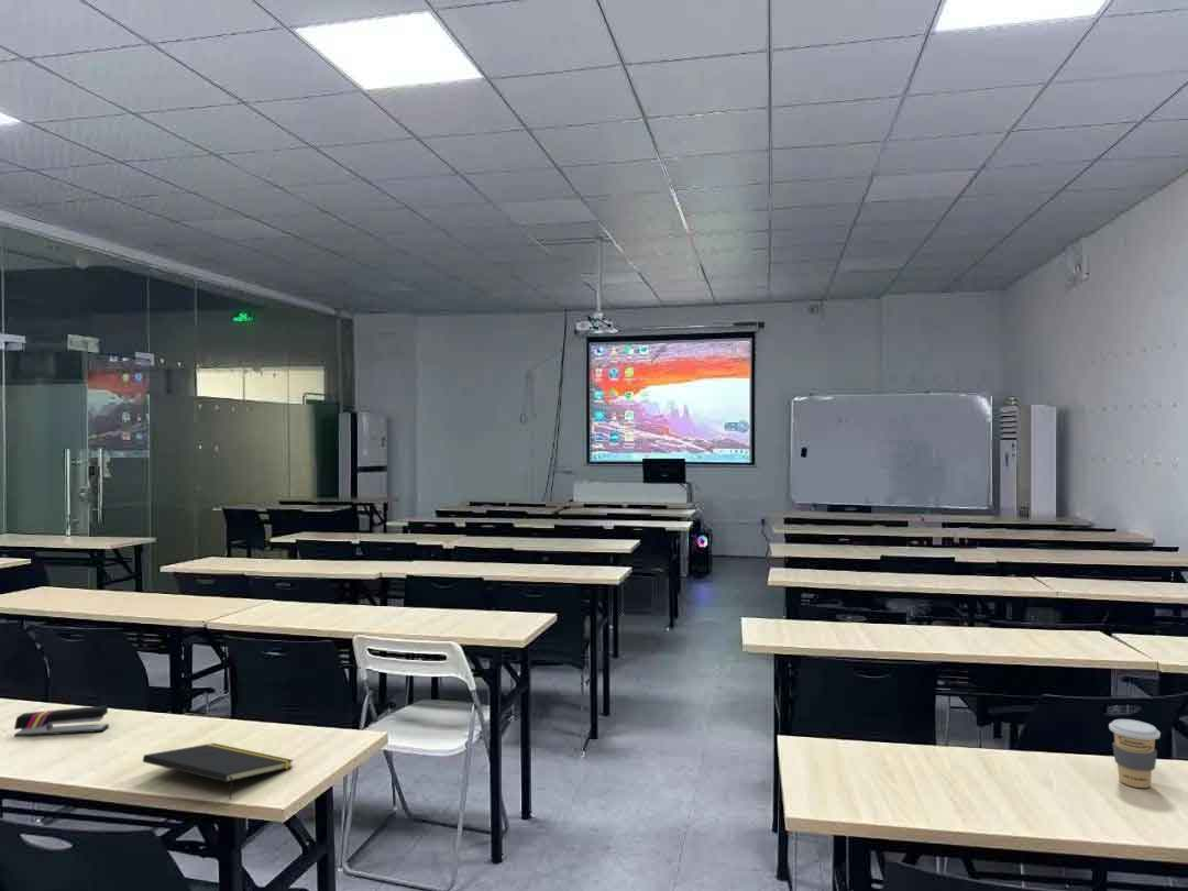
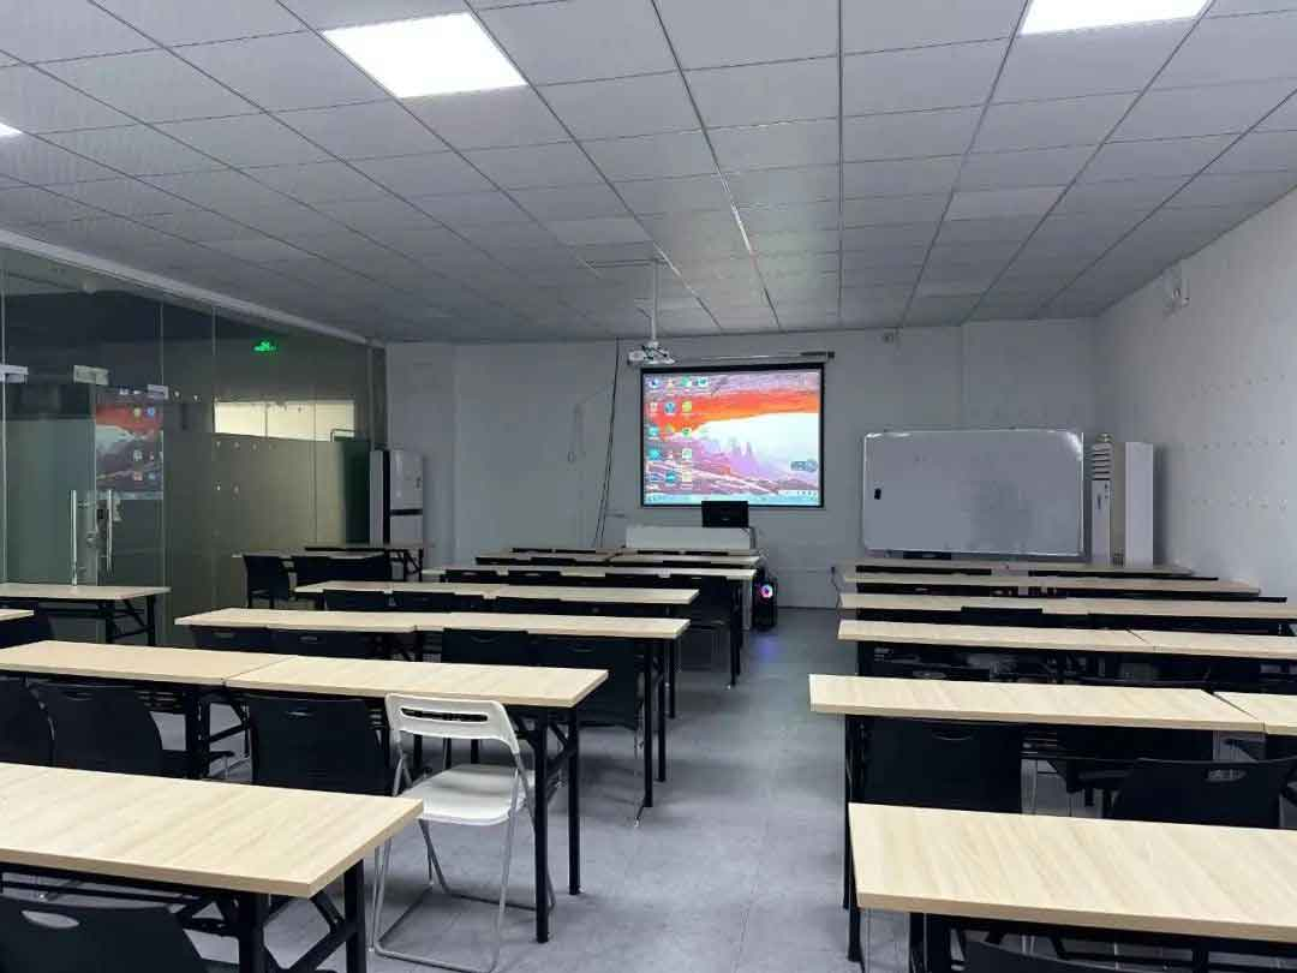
- coffee cup (1134, 754)
- stapler (62, 721)
- notepad (219, 761)
